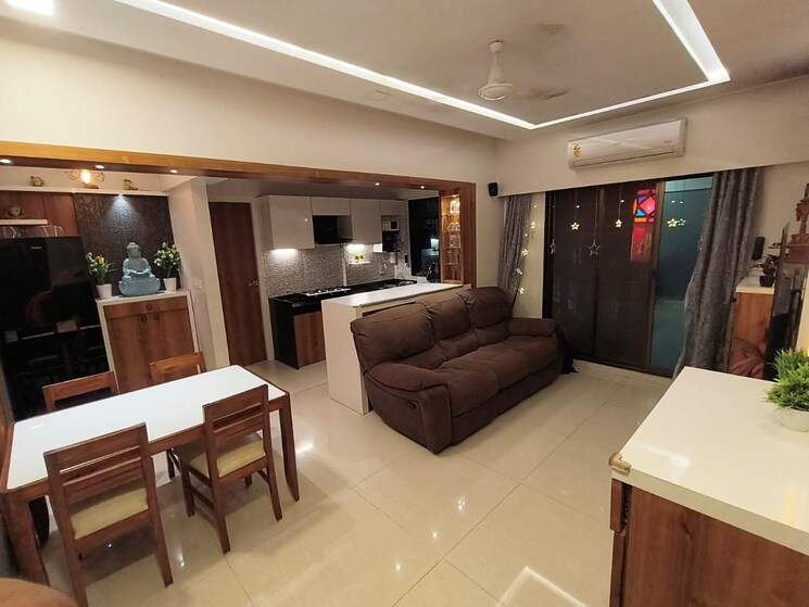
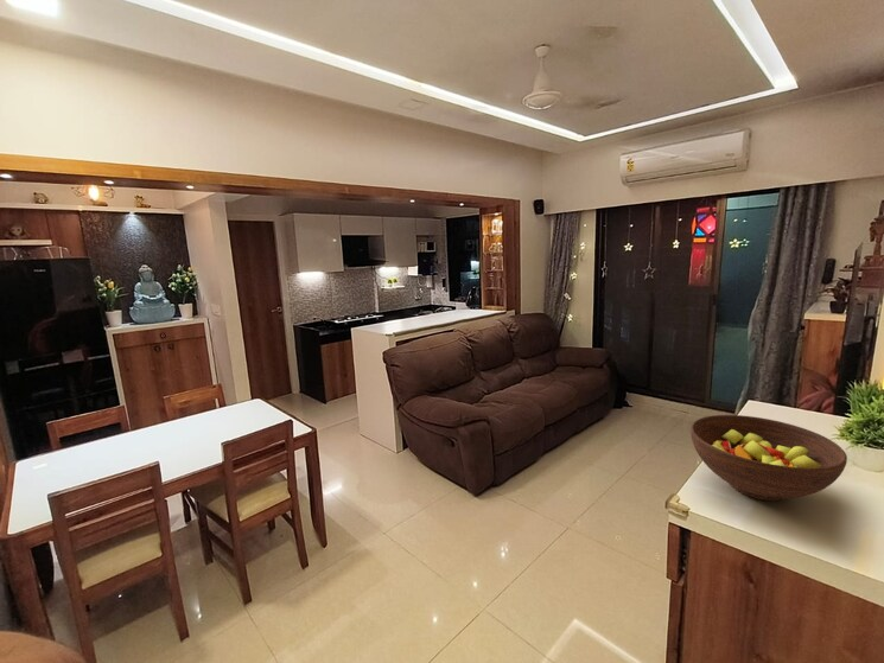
+ fruit bowl (758, 463)
